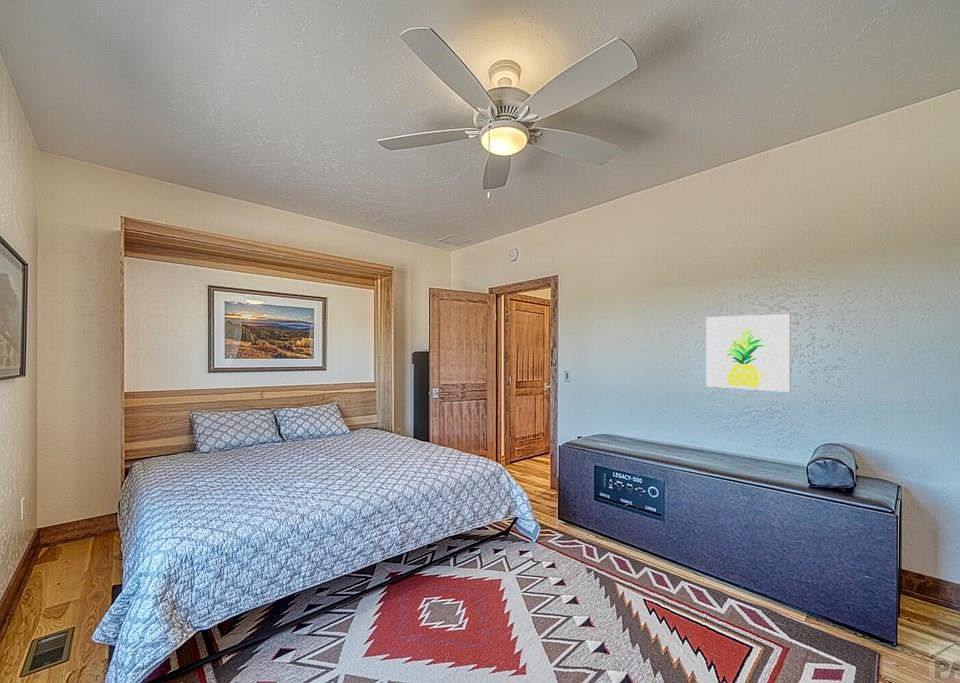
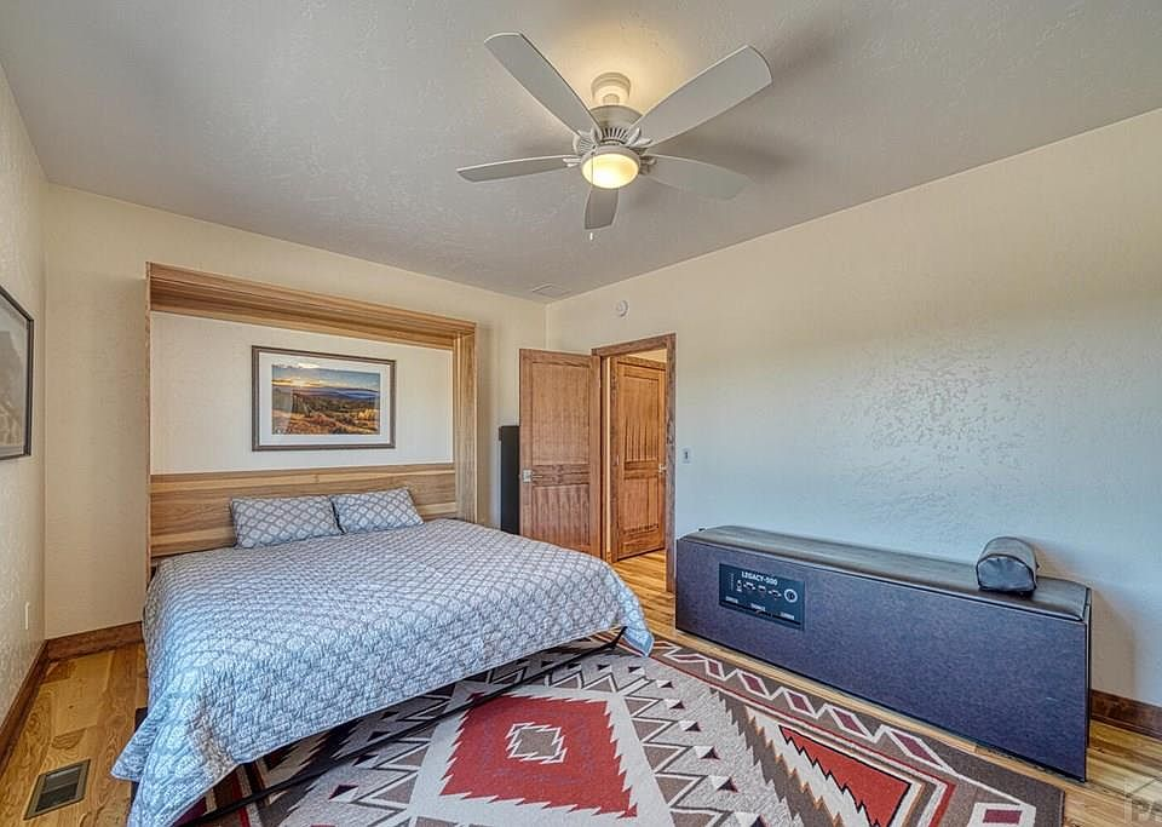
- wall art (745, 352)
